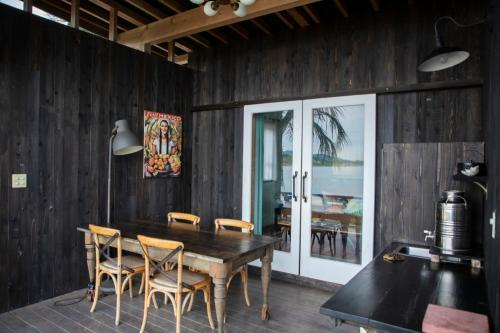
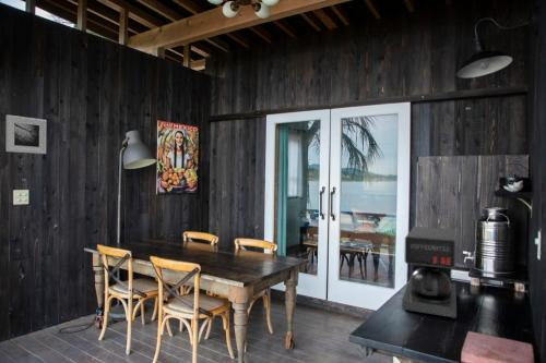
+ coffee maker (430, 267)
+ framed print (26, 134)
